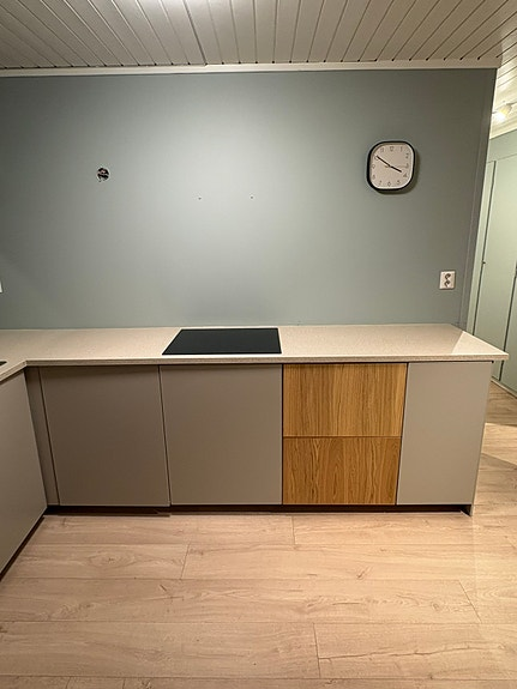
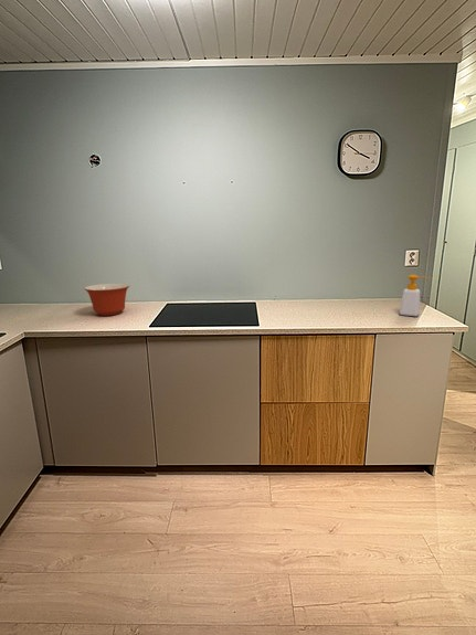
+ soap bottle (415, 295)
+ mixing bowl (108, 299)
